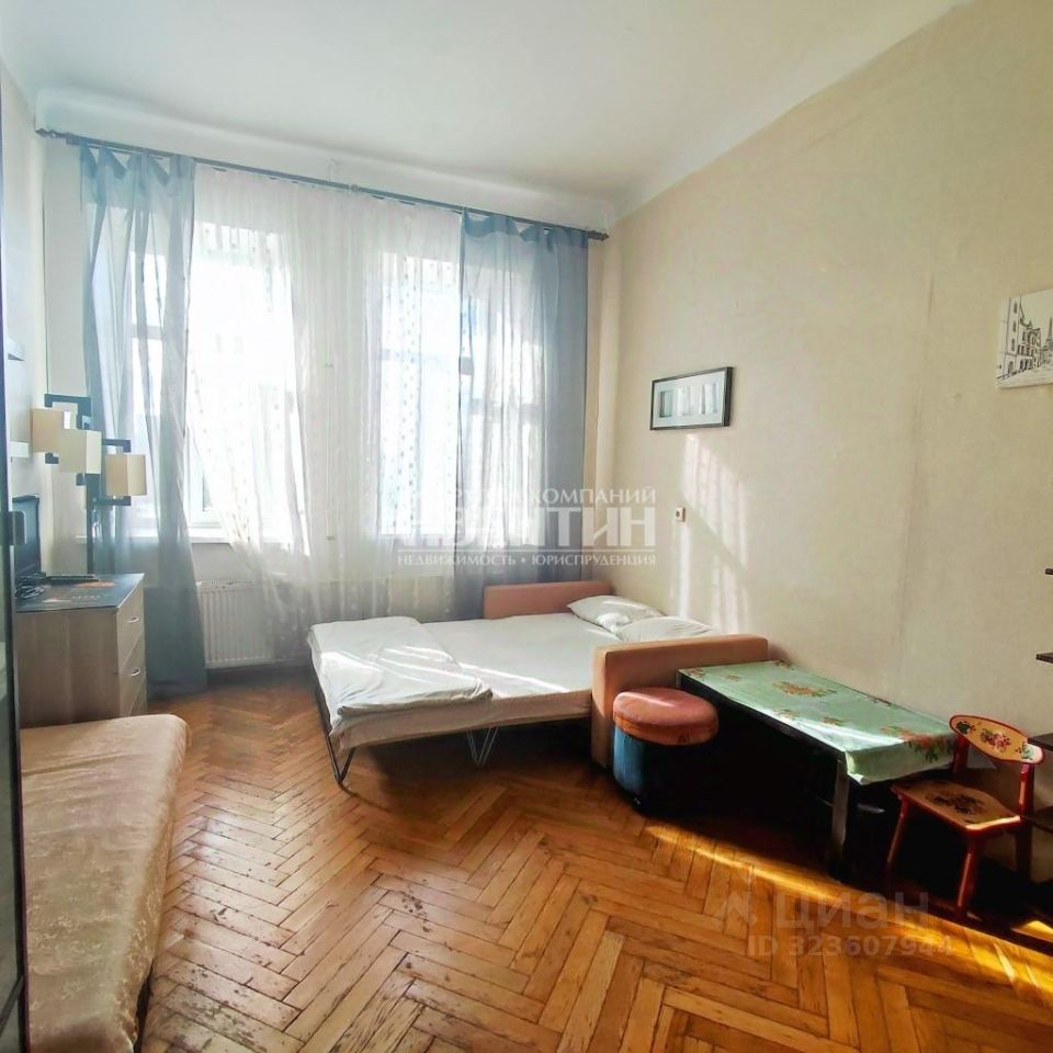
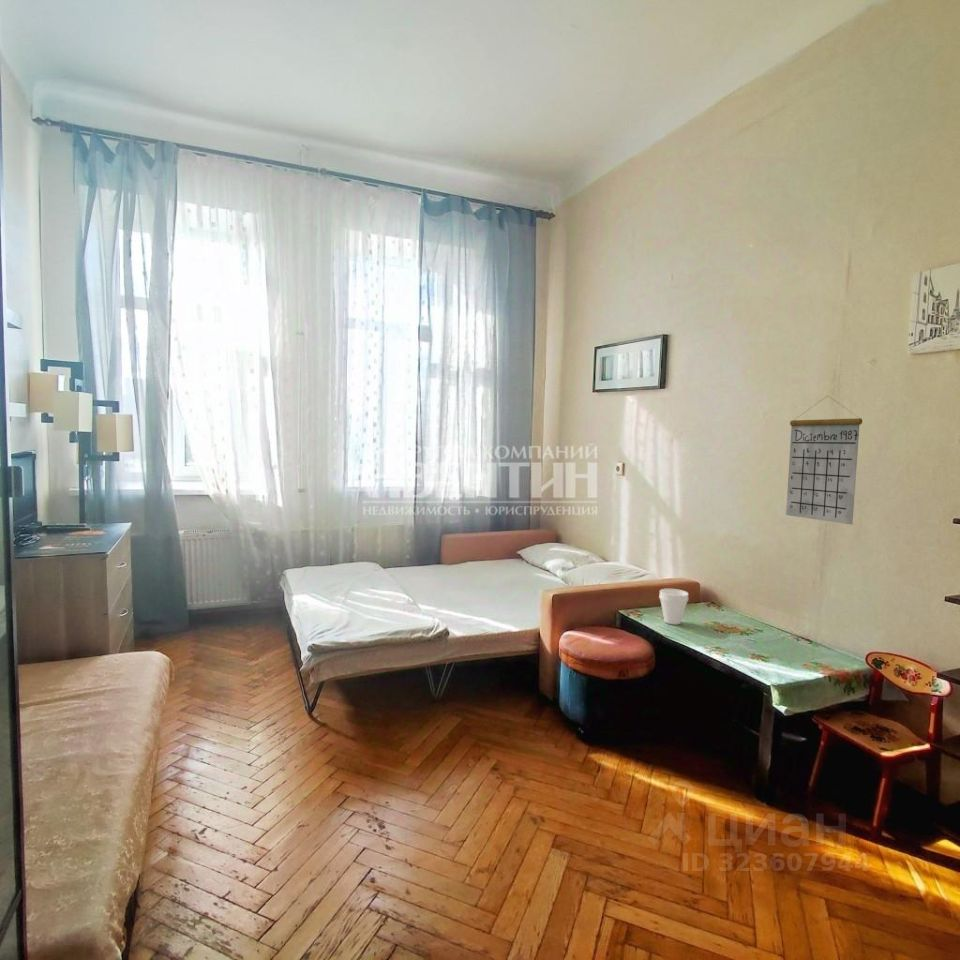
+ calendar (821, 457)
+ cup (673, 607)
